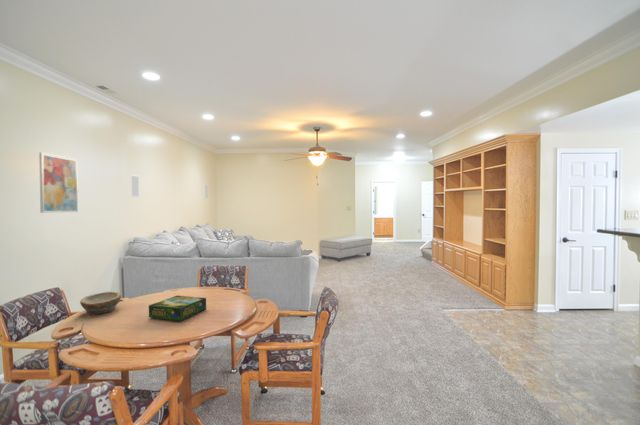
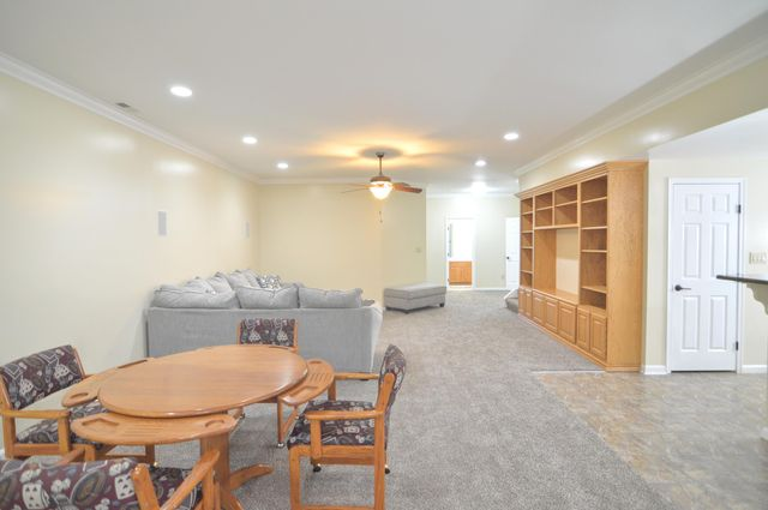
- board game (178, 307)
- wall art (59, 184)
- bowl (101, 303)
